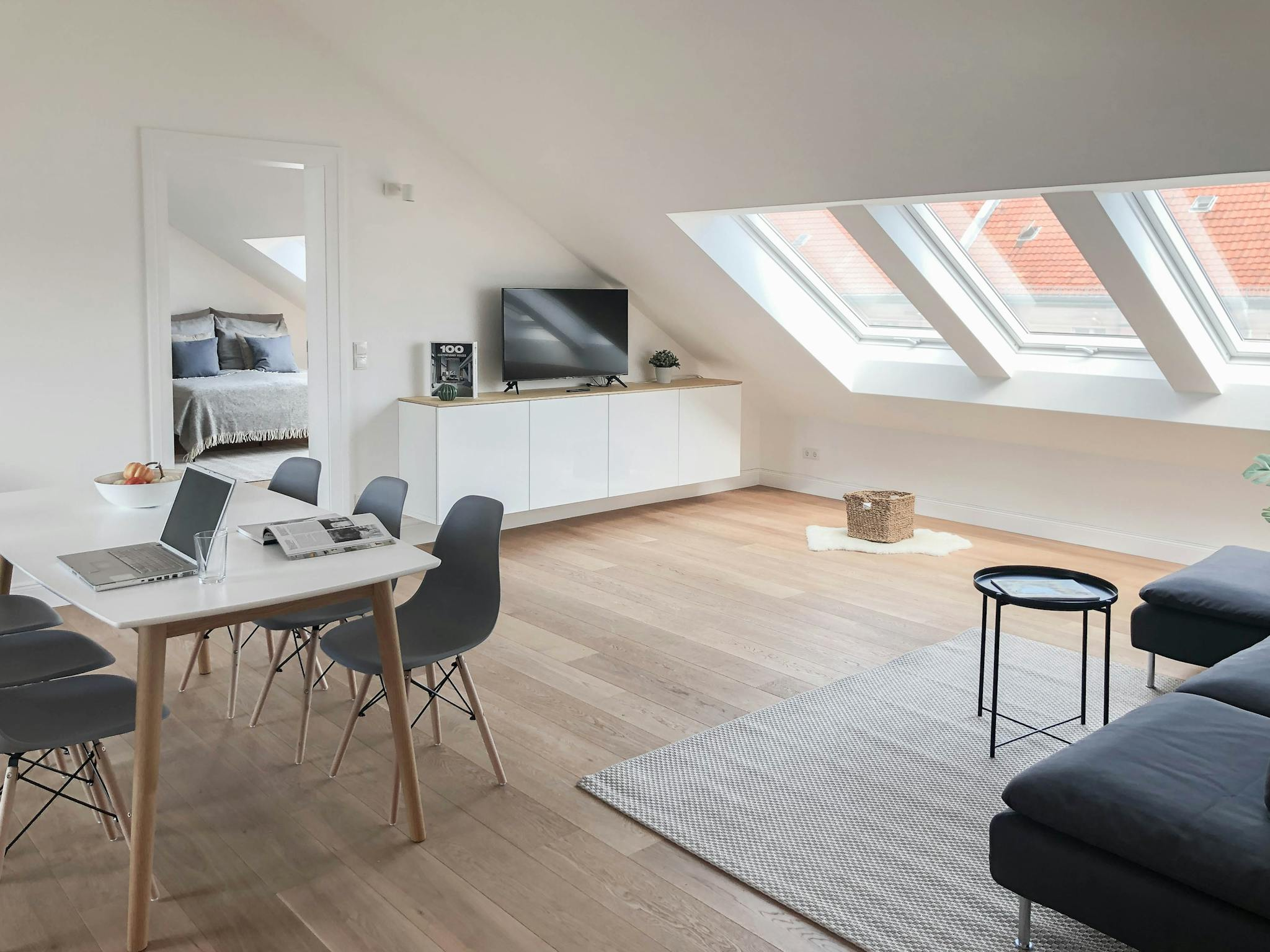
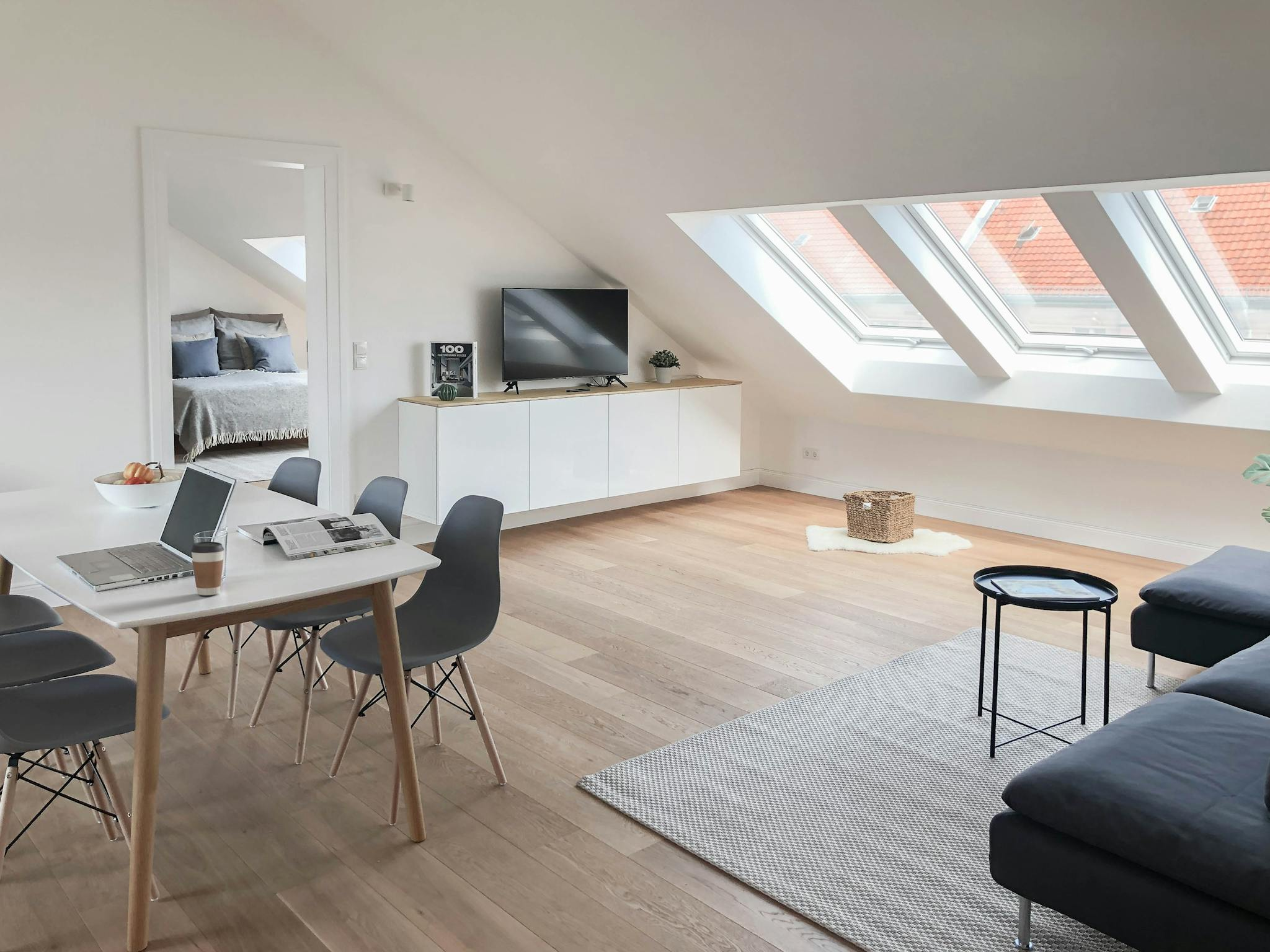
+ coffee cup (208, 568)
